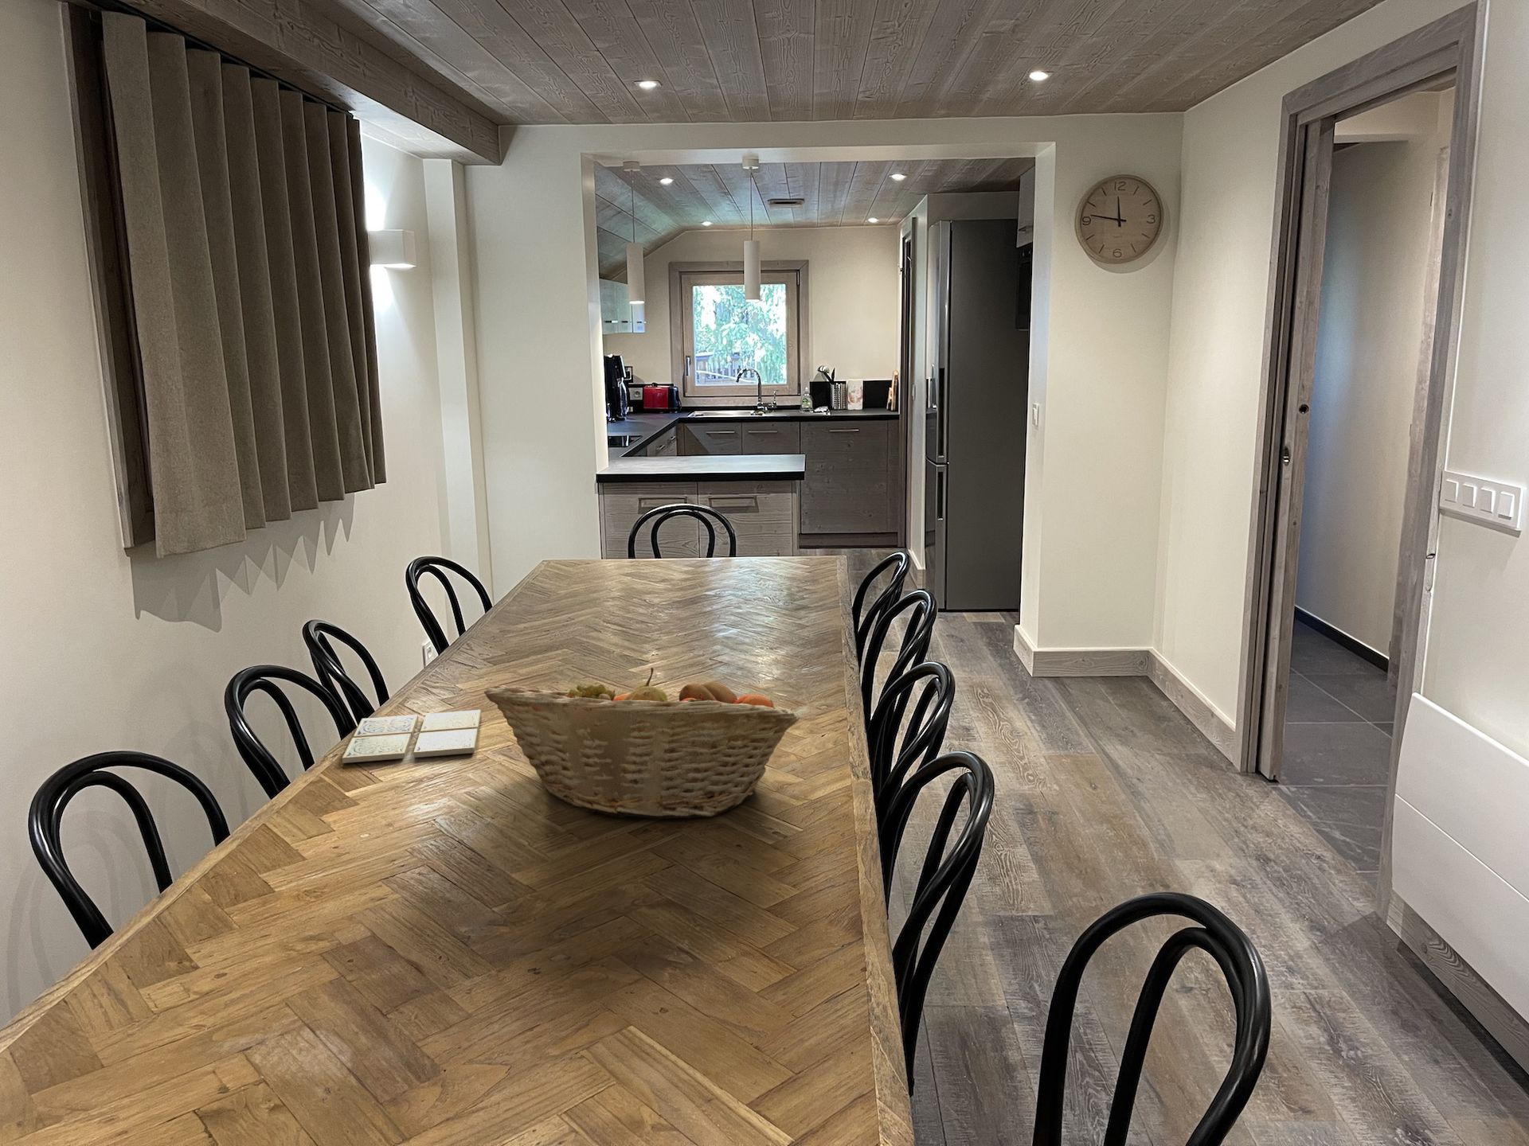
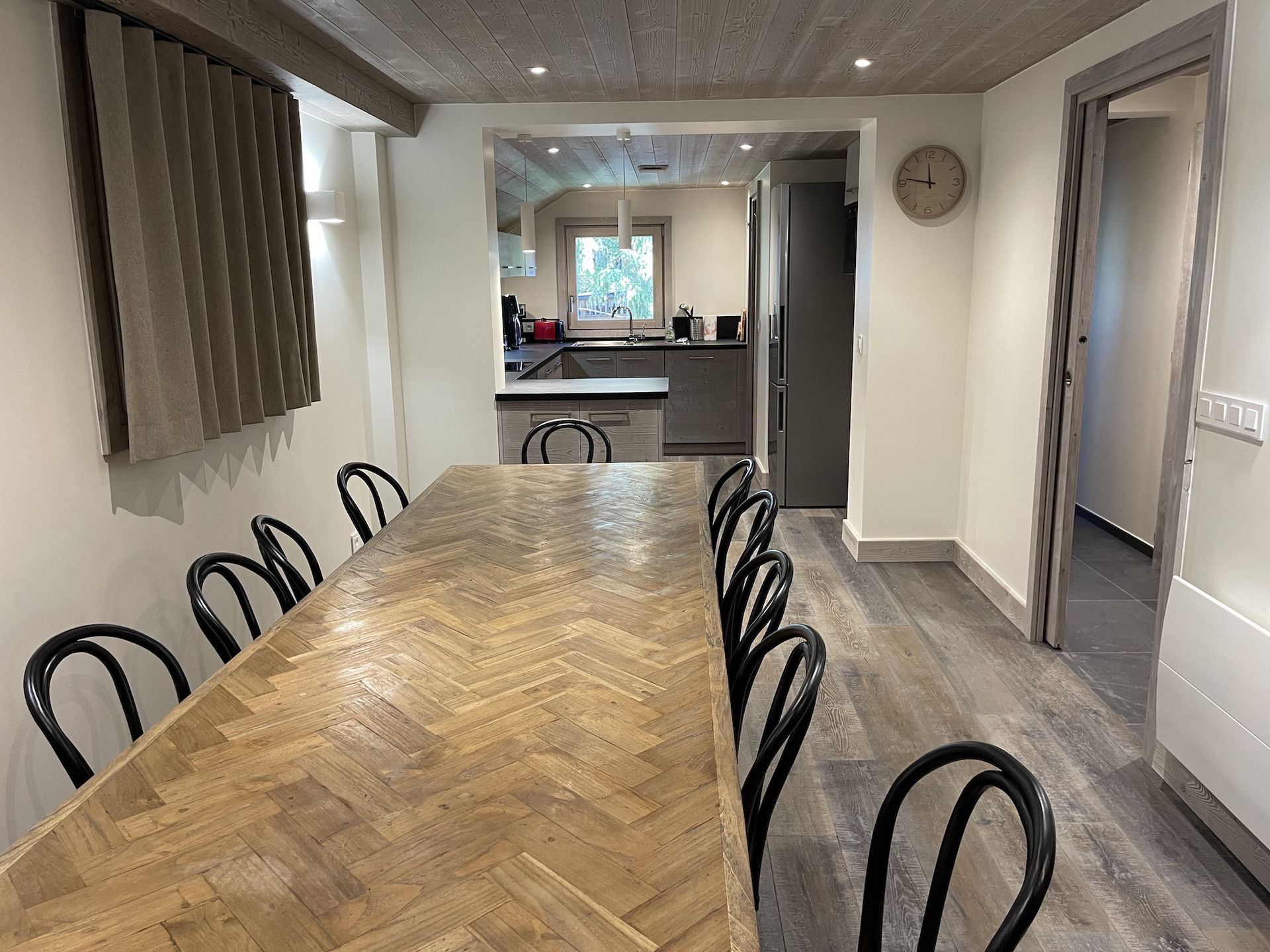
- fruit basket (642, 727)
- drink coaster (413, 734)
